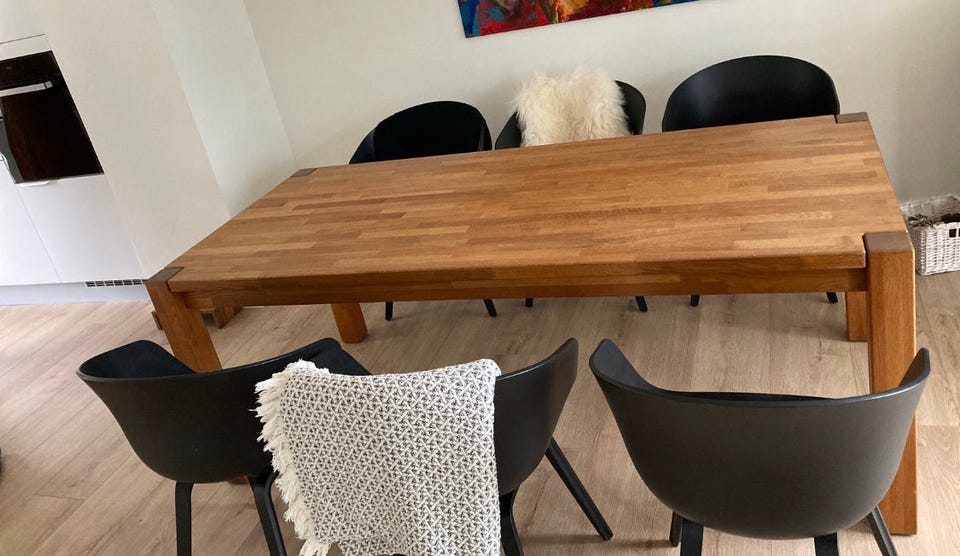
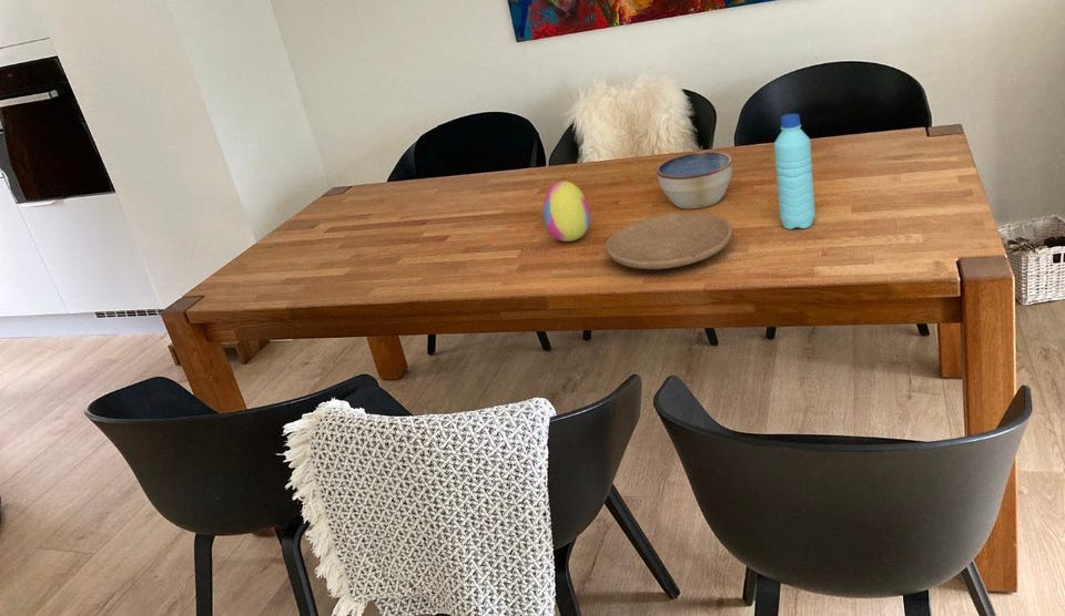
+ water bottle (793, 172)
+ decorative egg (566, 211)
+ plate (669, 245)
+ bowl (696, 182)
